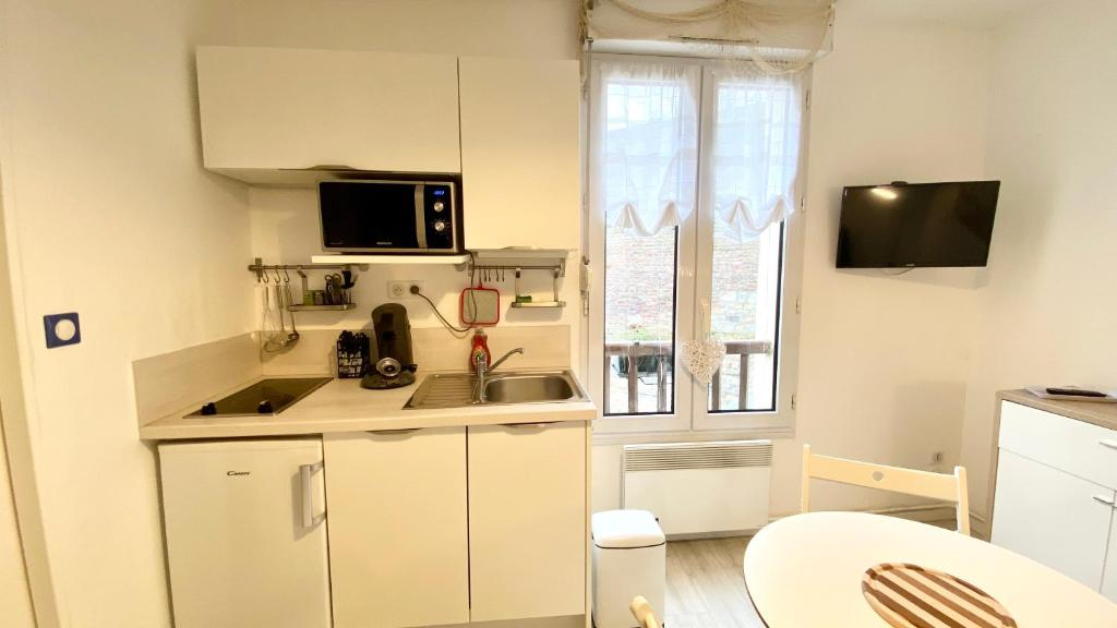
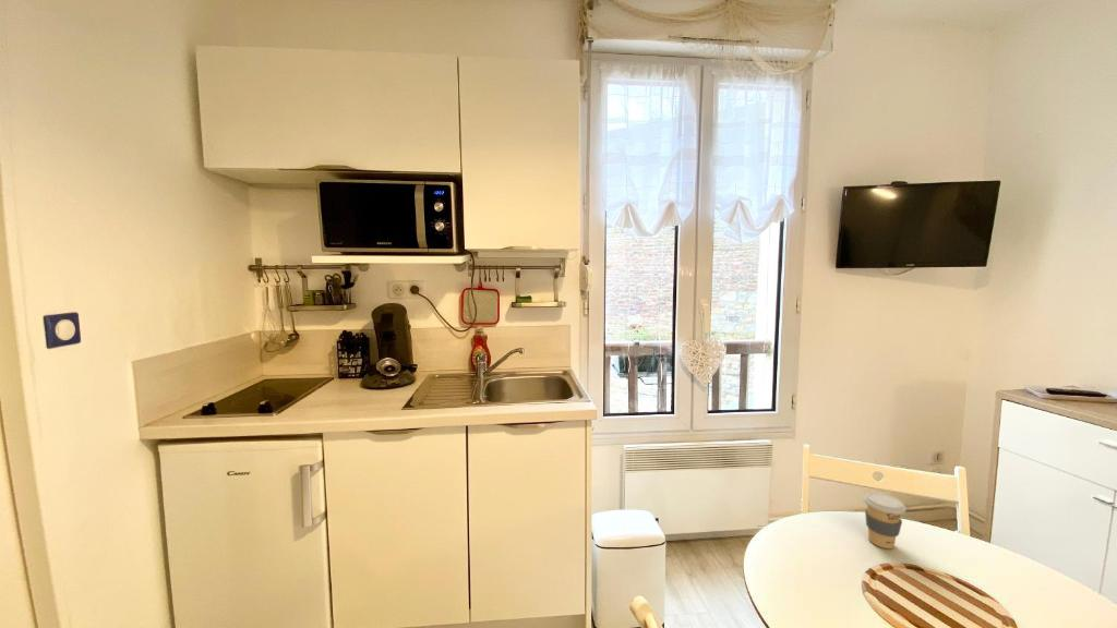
+ coffee cup (882, 520)
